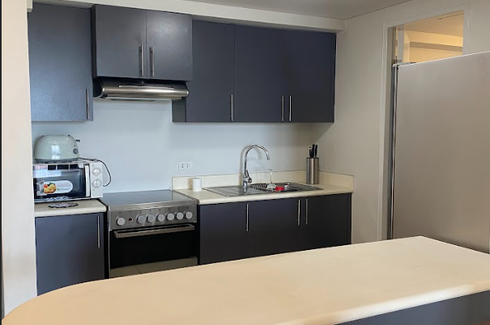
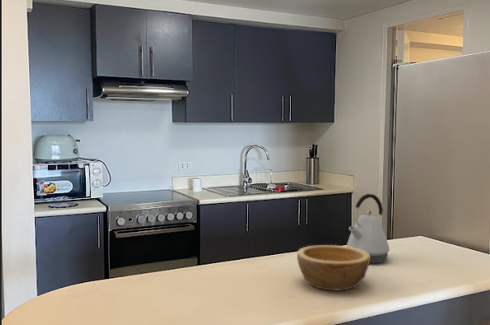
+ kettle (367, 226)
+ bowl (332, 268)
